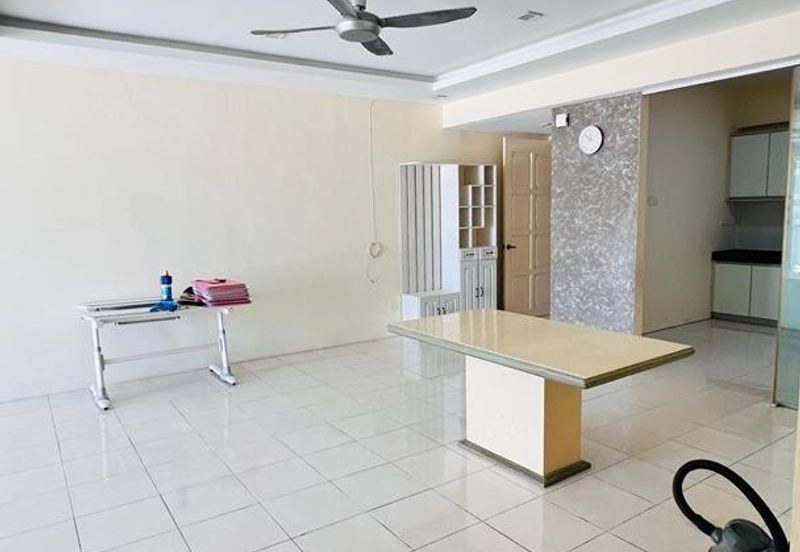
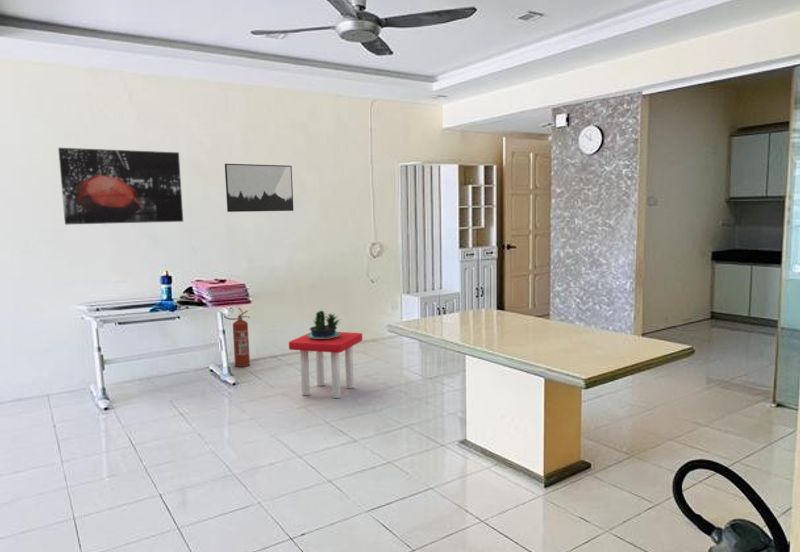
+ wall art (260, 188)
+ stool (323, 364)
+ wall art (124, 186)
+ fire extinguisher (237, 335)
+ potted plant (326, 323)
